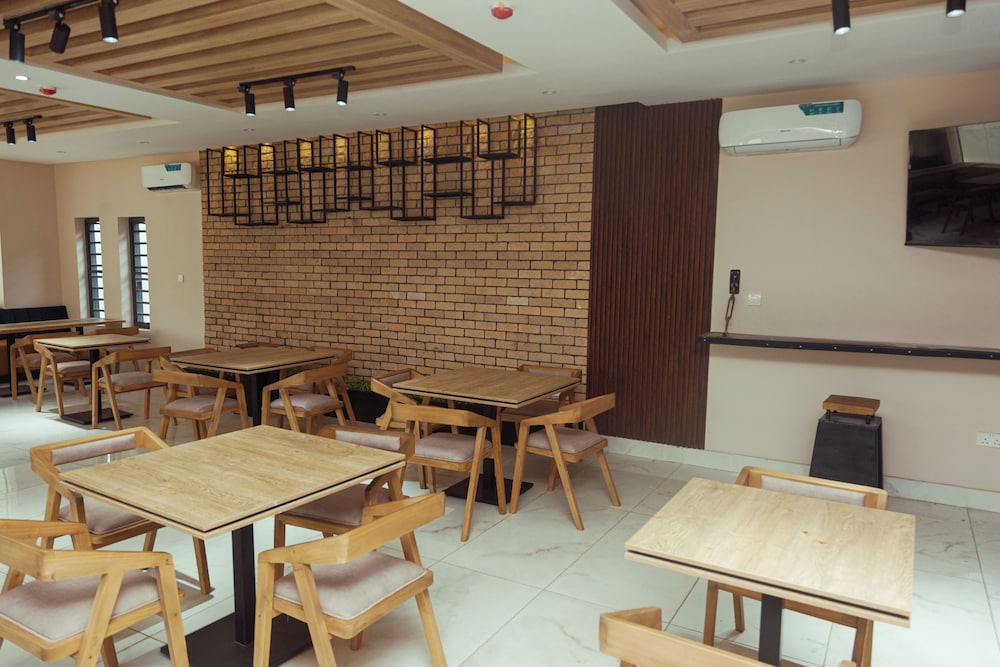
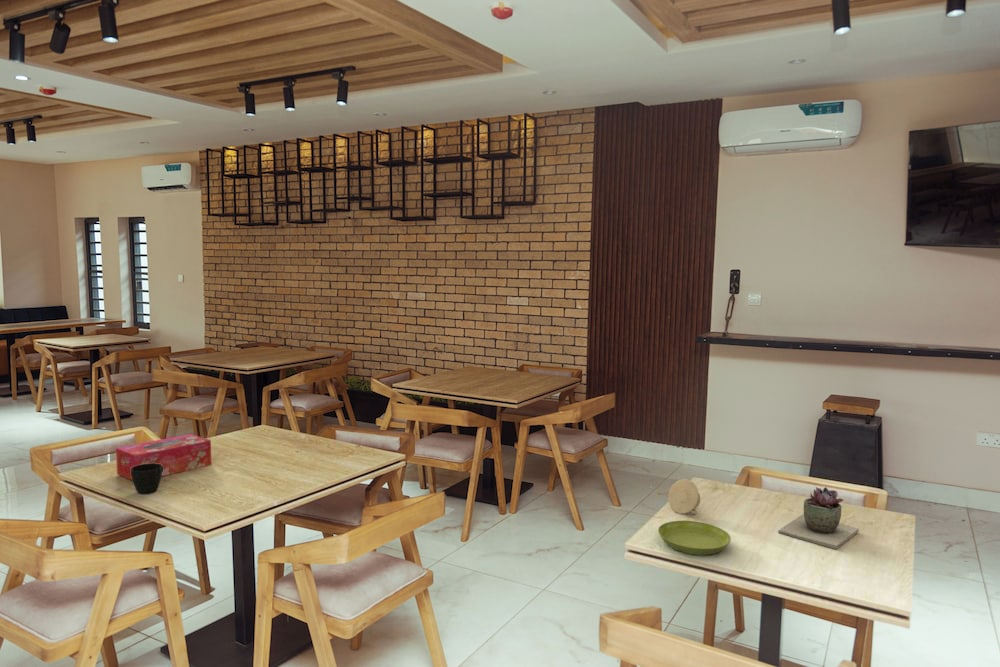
+ cup (149, 478)
+ succulent plant (819, 510)
+ cup (684, 495)
+ tissue box (165, 456)
+ saucer (693, 538)
